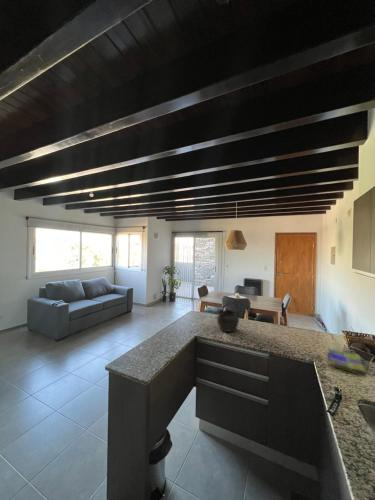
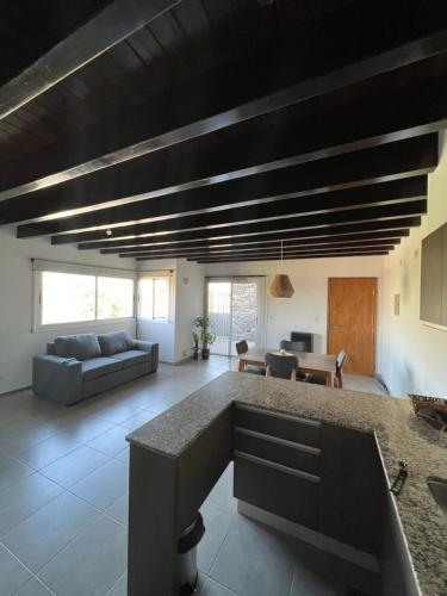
- dish towel (345, 360)
- kettle (230, 315)
